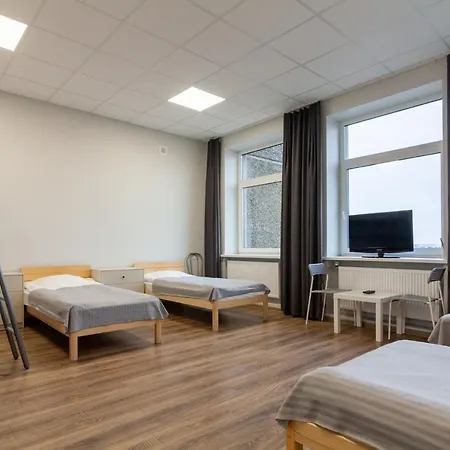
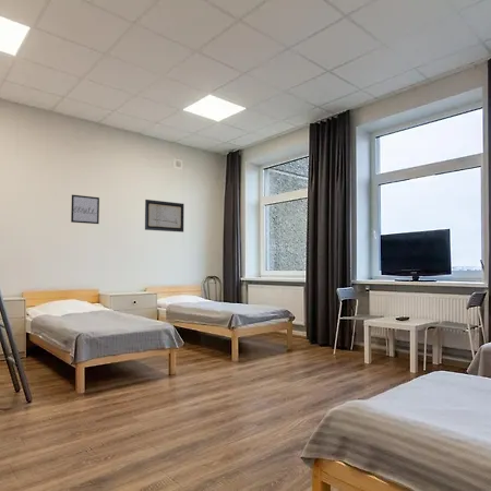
+ wall art (85, 209)
+ wall art (165, 216)
